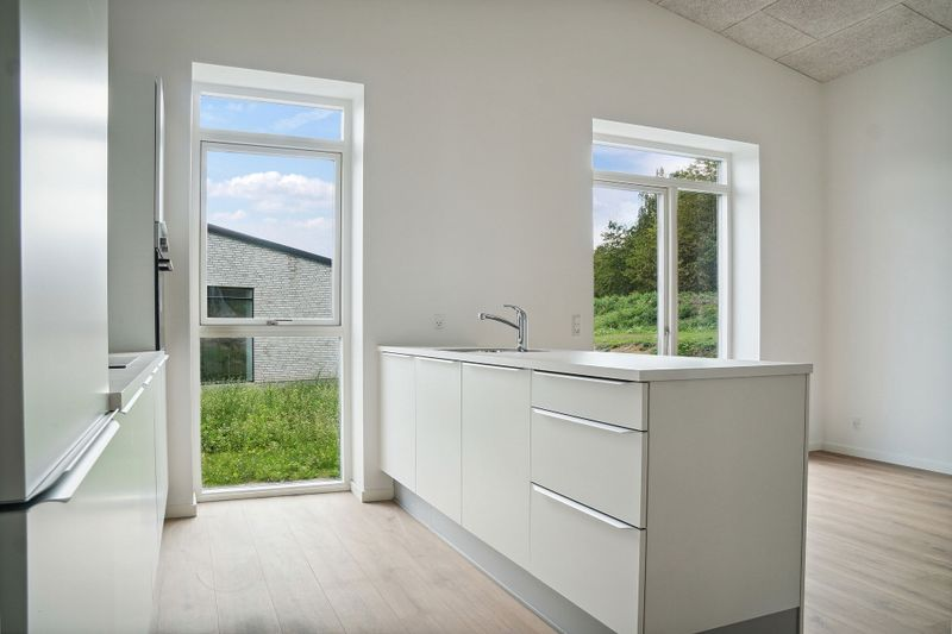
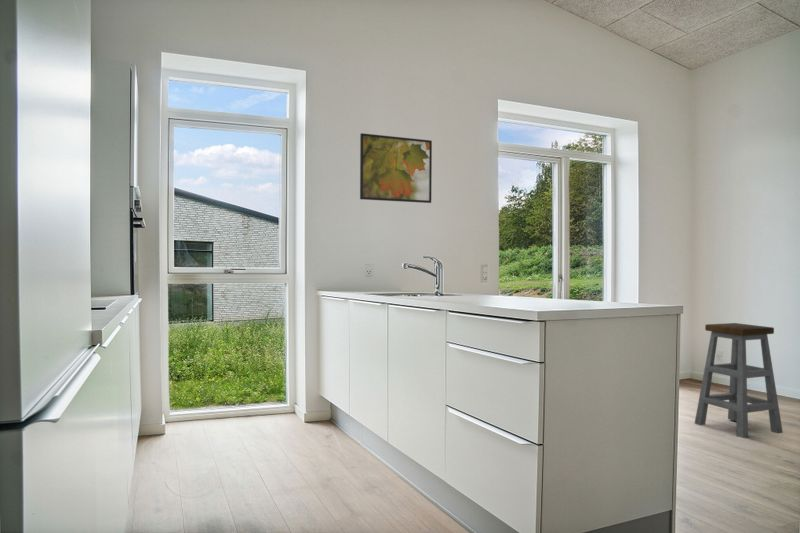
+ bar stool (738, 377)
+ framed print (396, 169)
